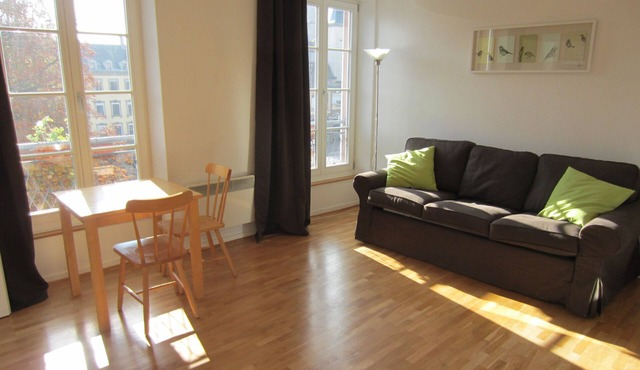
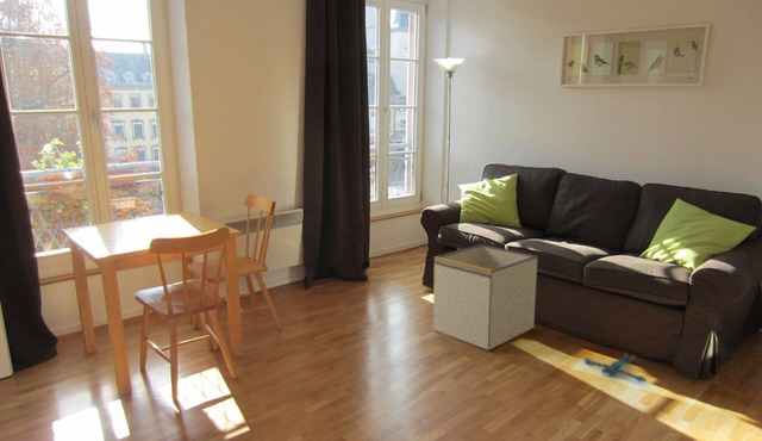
+ storage bin (483, 292)
+ plush toy (619, 364)
